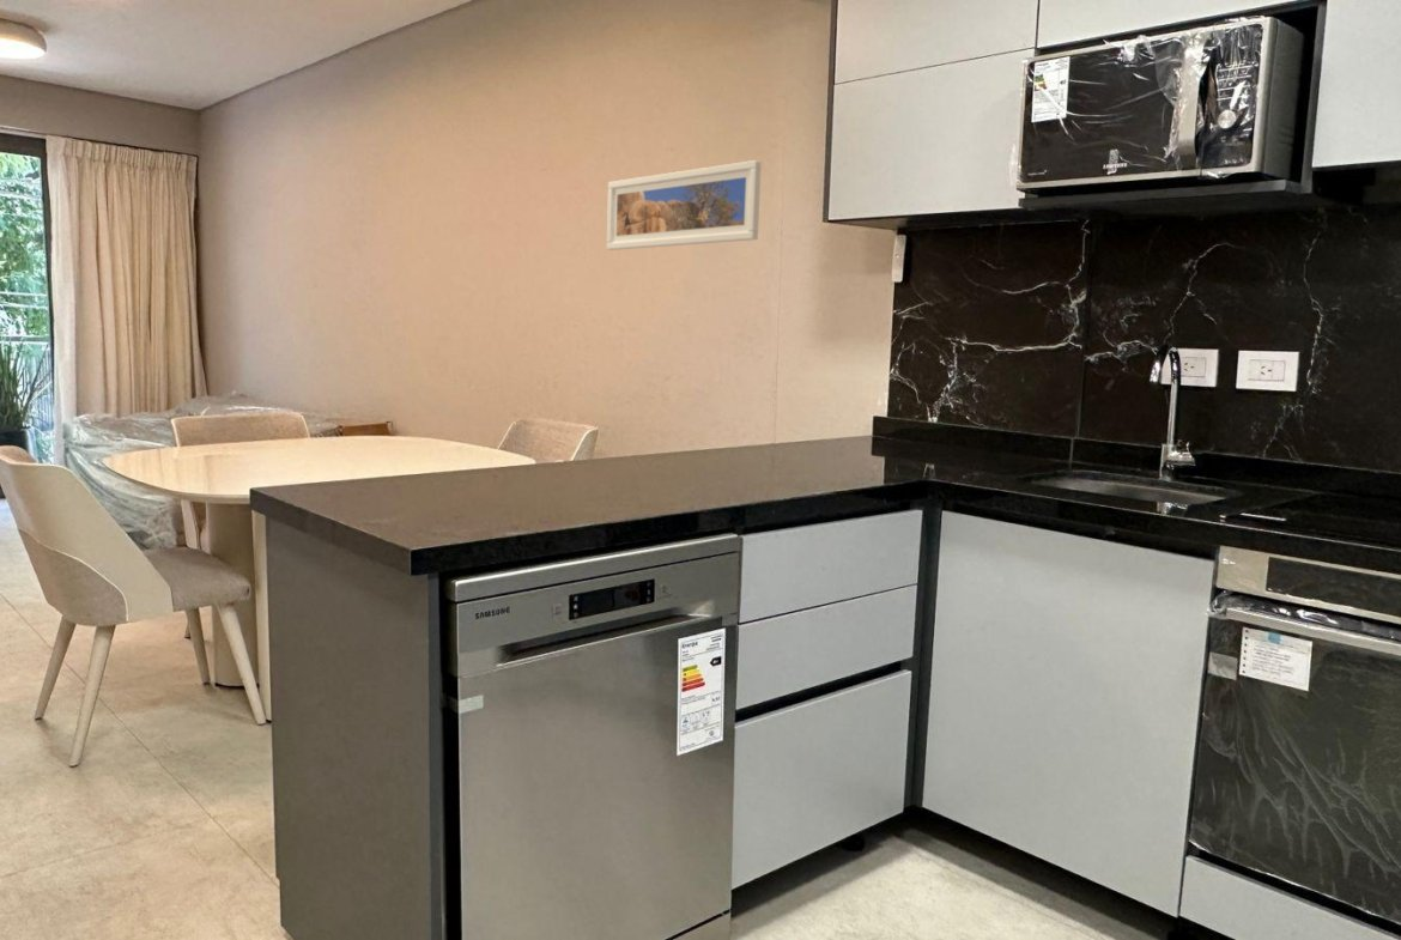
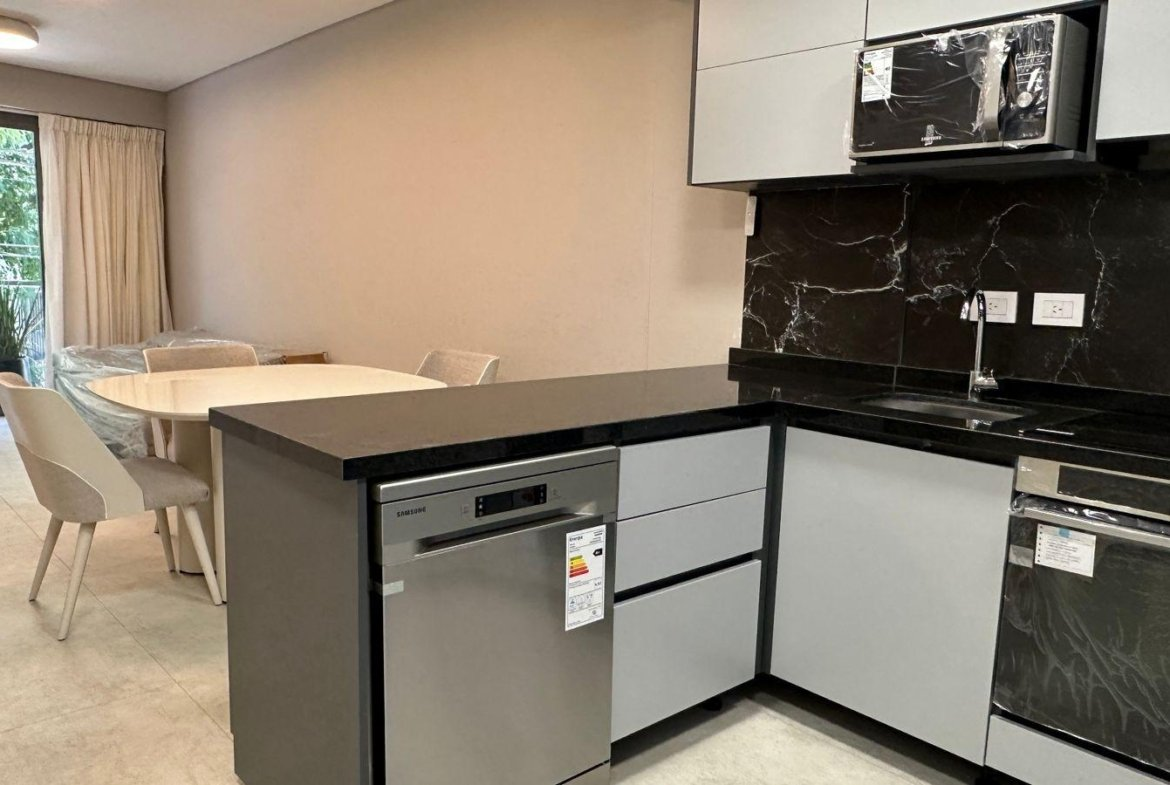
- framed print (678, 208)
